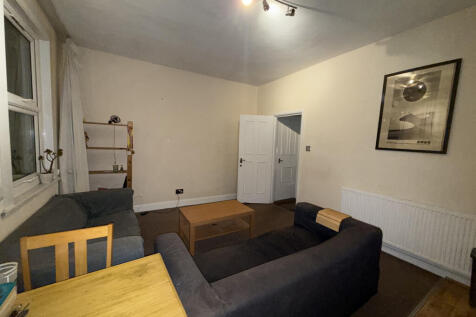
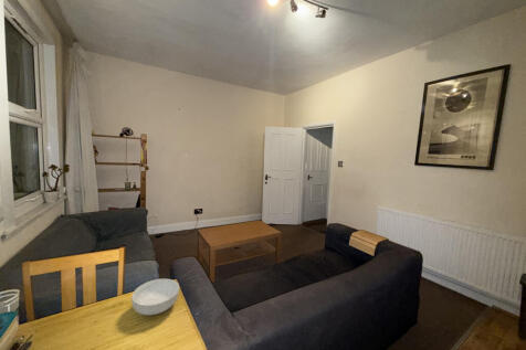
+ cereal bowl (156, 298)
